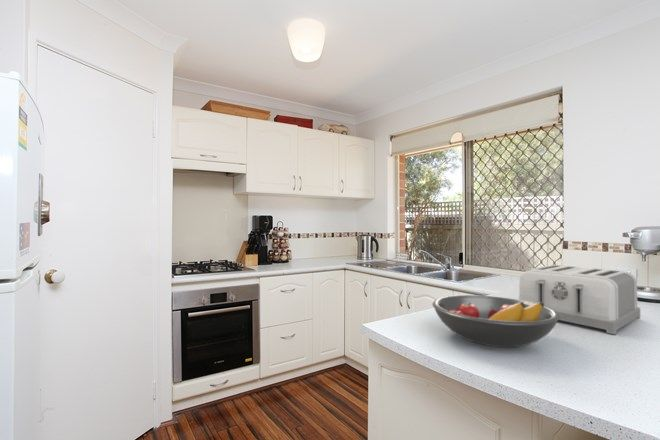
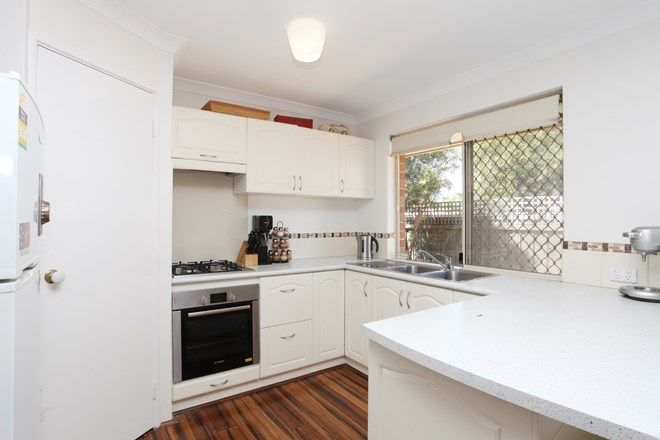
- fruit bowl (491, 318)
- toaster (575, 293)
